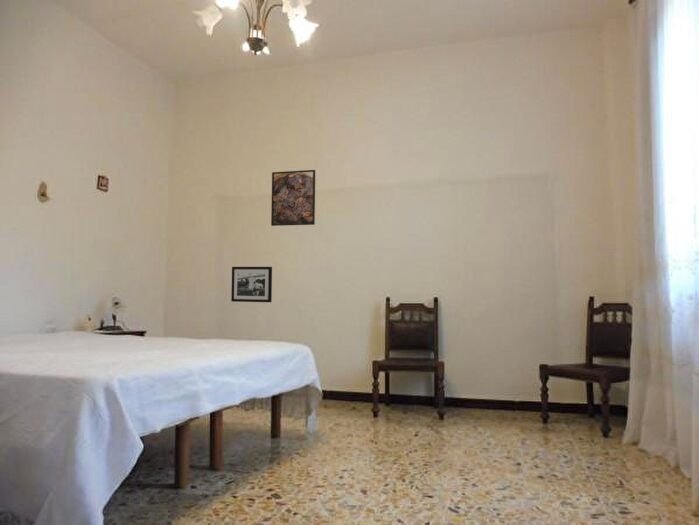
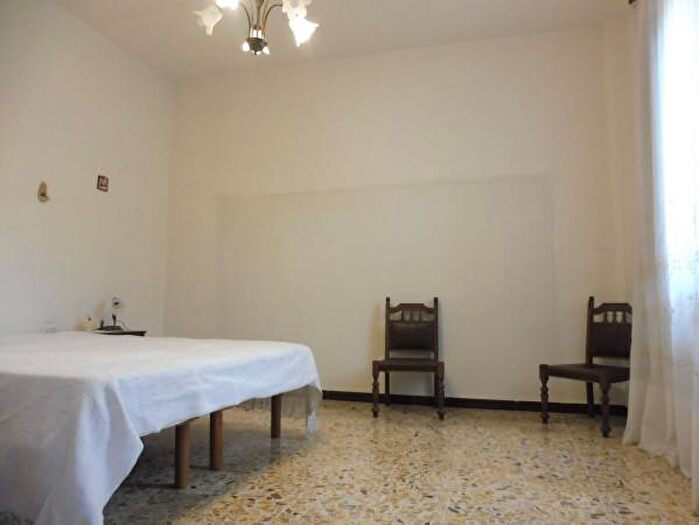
- picture frame (251, 284)
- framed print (293, 198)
